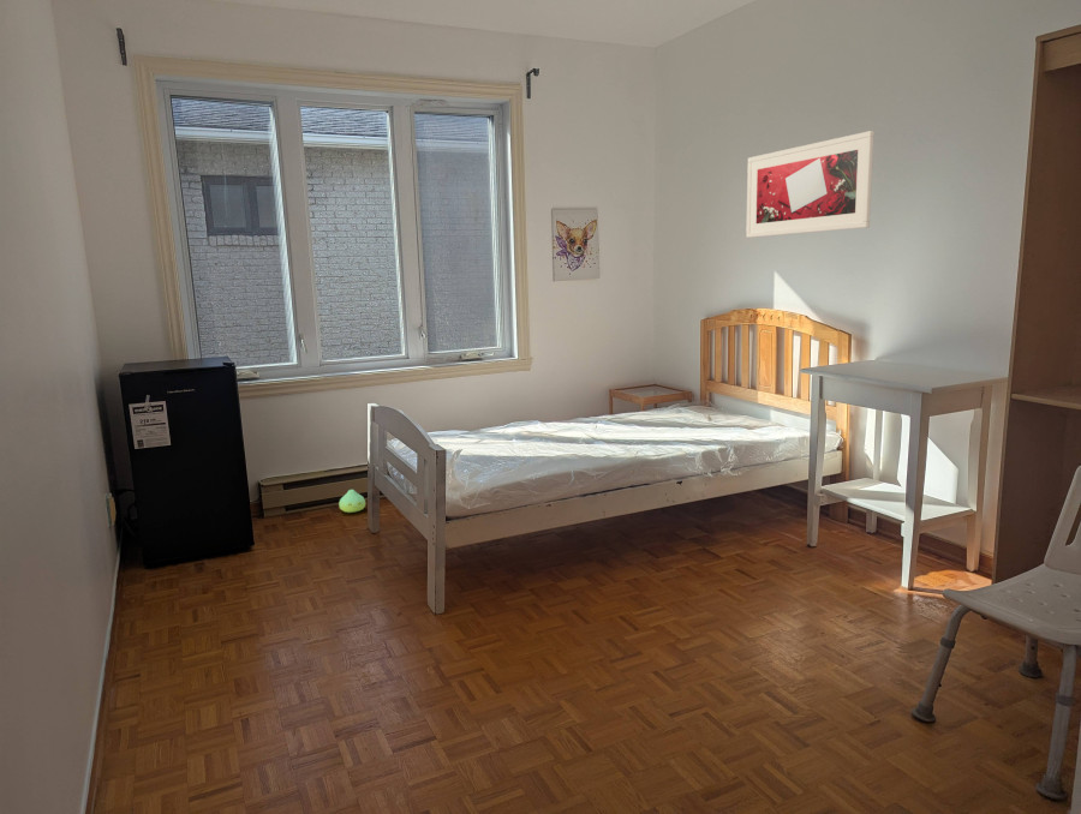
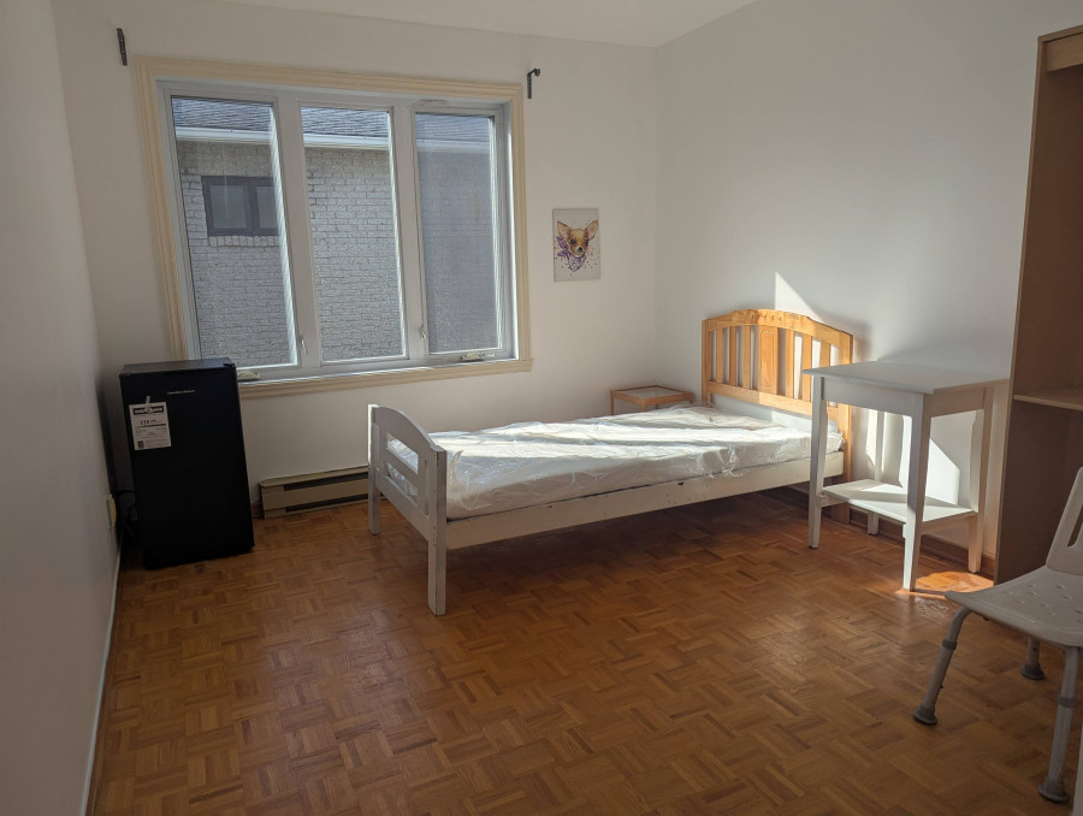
- plush toy (352, 501)
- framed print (804, 190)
